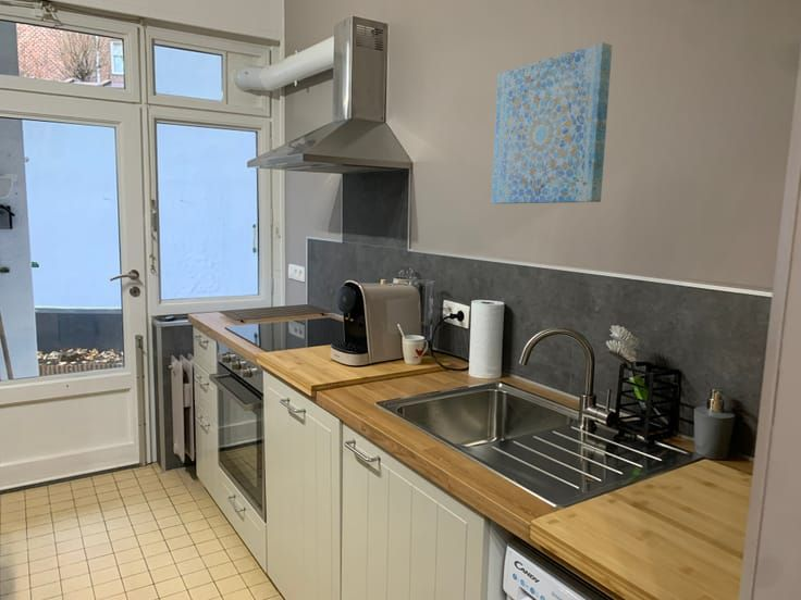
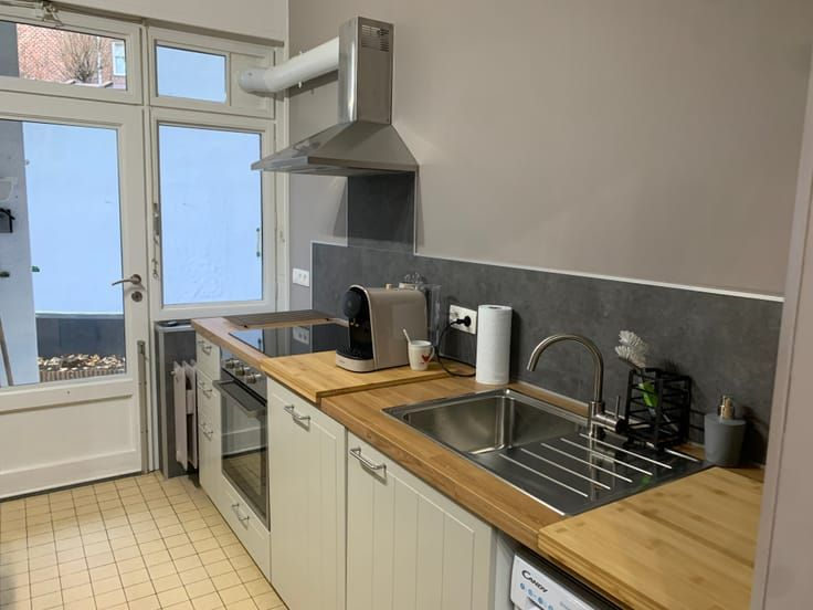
- wall art (545, 133)
